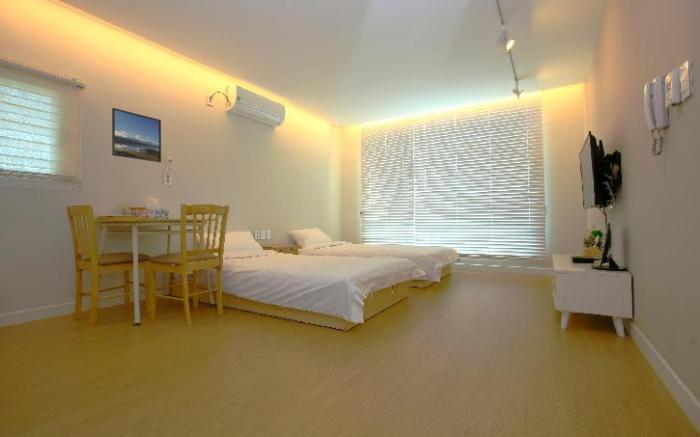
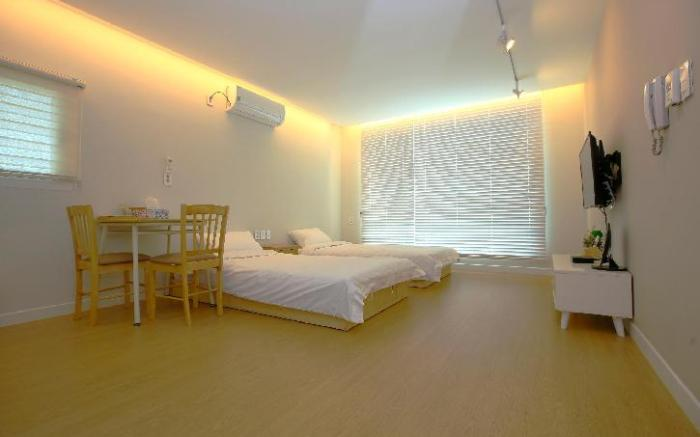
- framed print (138, 136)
